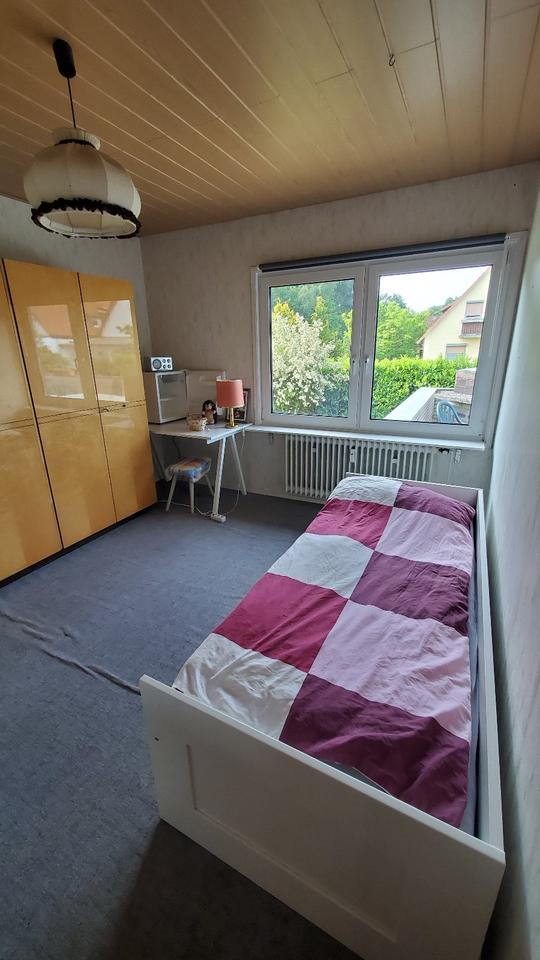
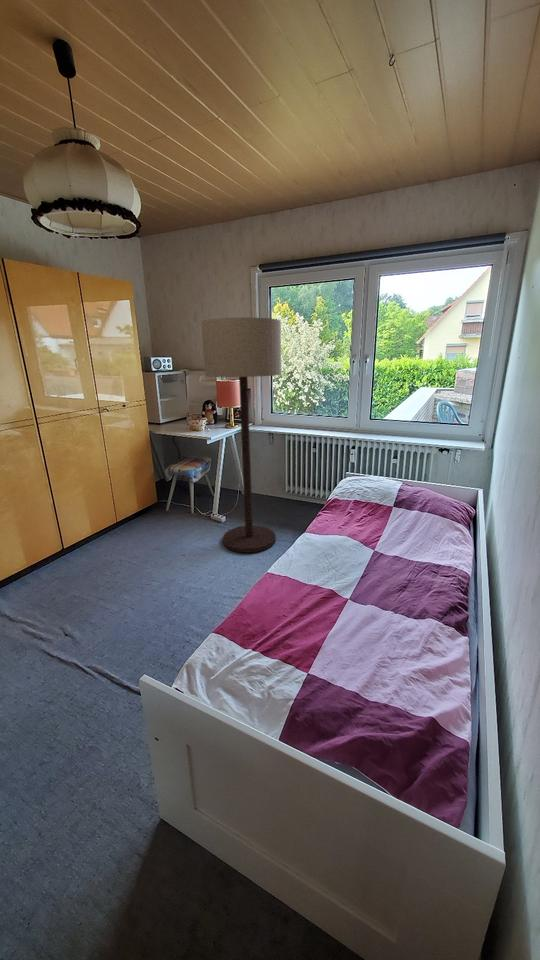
+ floor lamp (245, 440)
